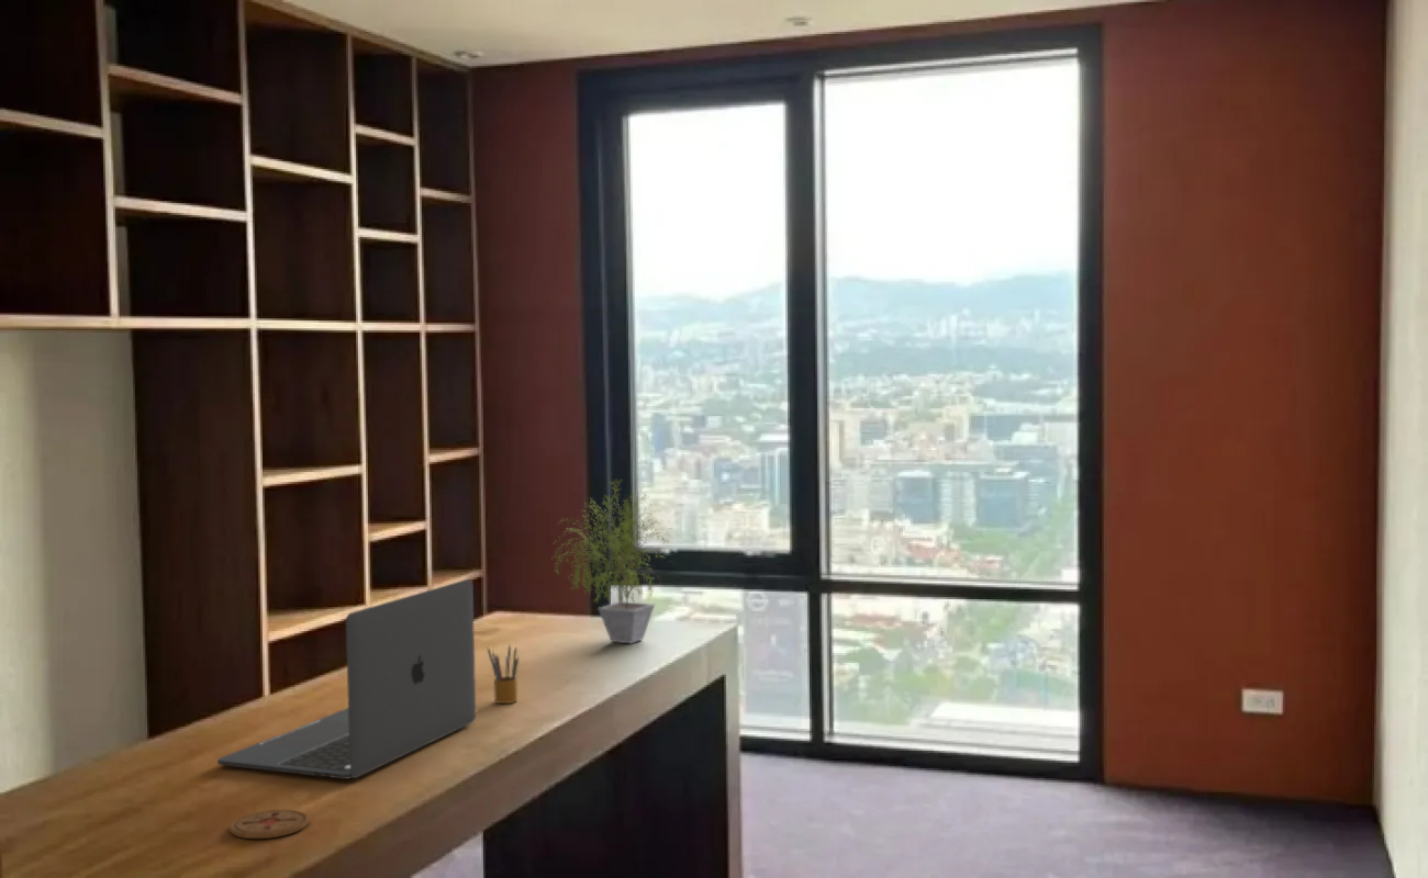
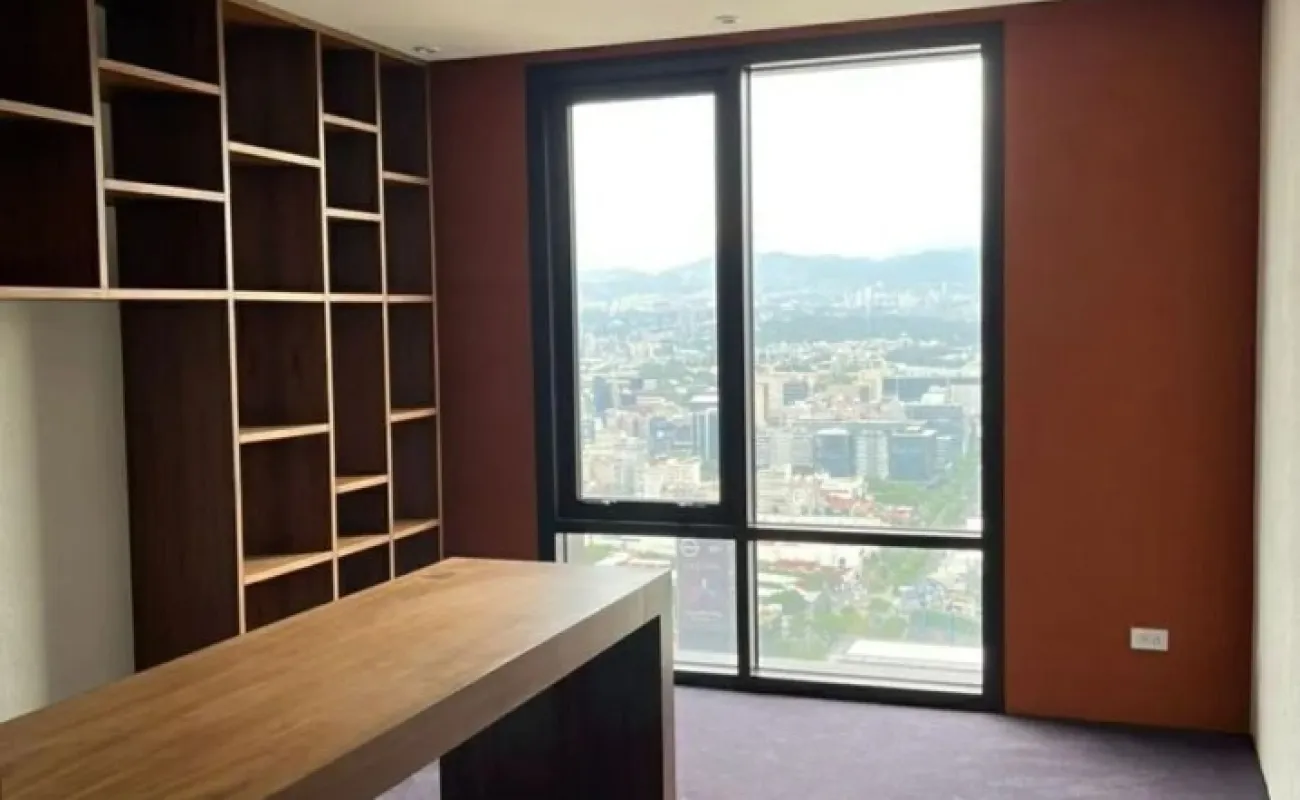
- potted plant (614, 562)
- laptop (350, 667)
- coaster (269, 823)
- pencil box (506, 673)
